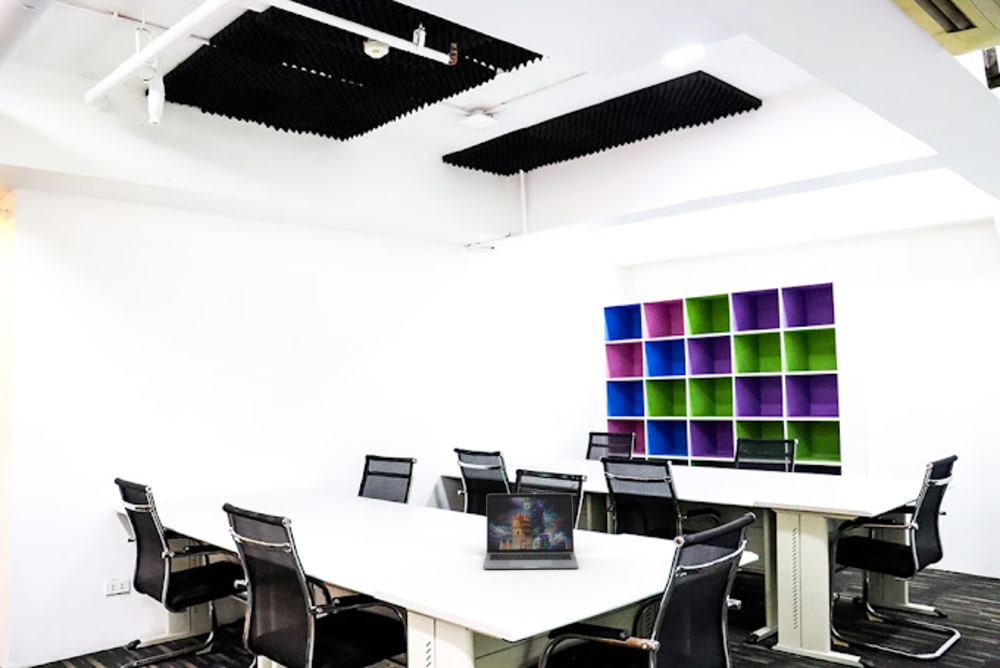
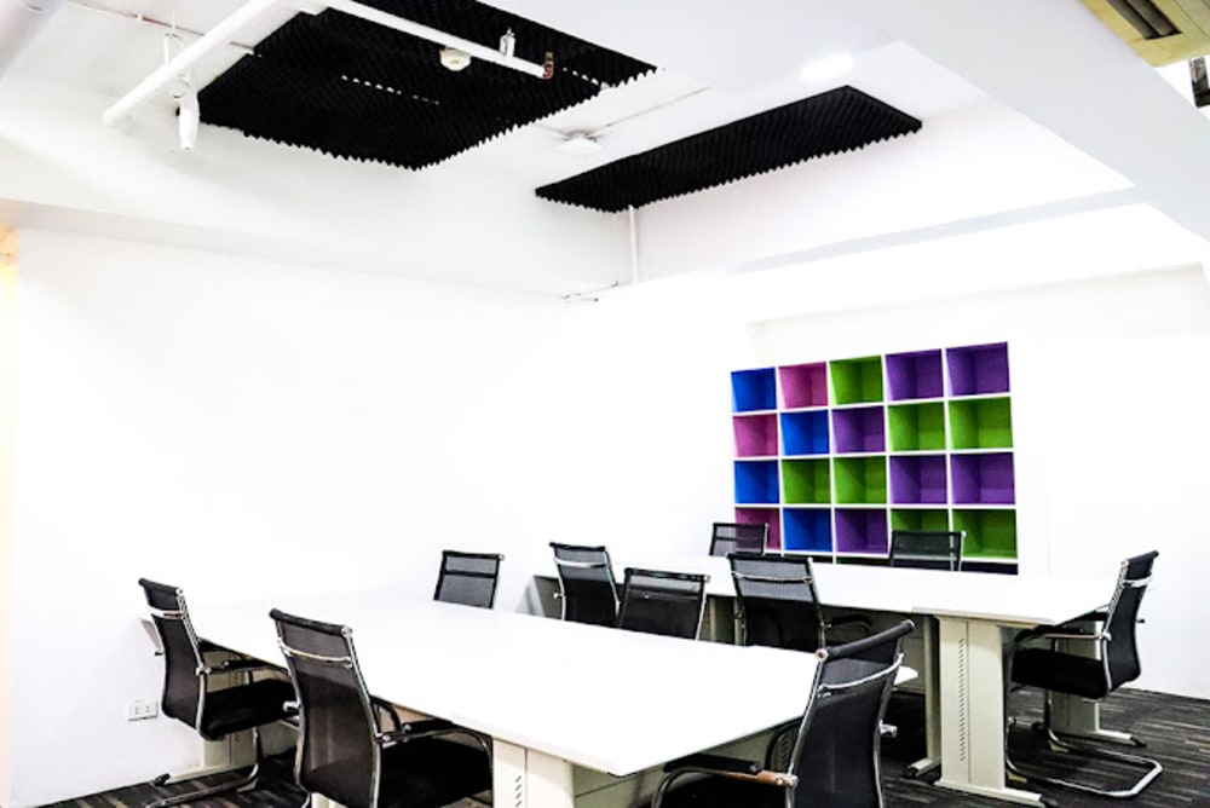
- laptop (530, 529)
